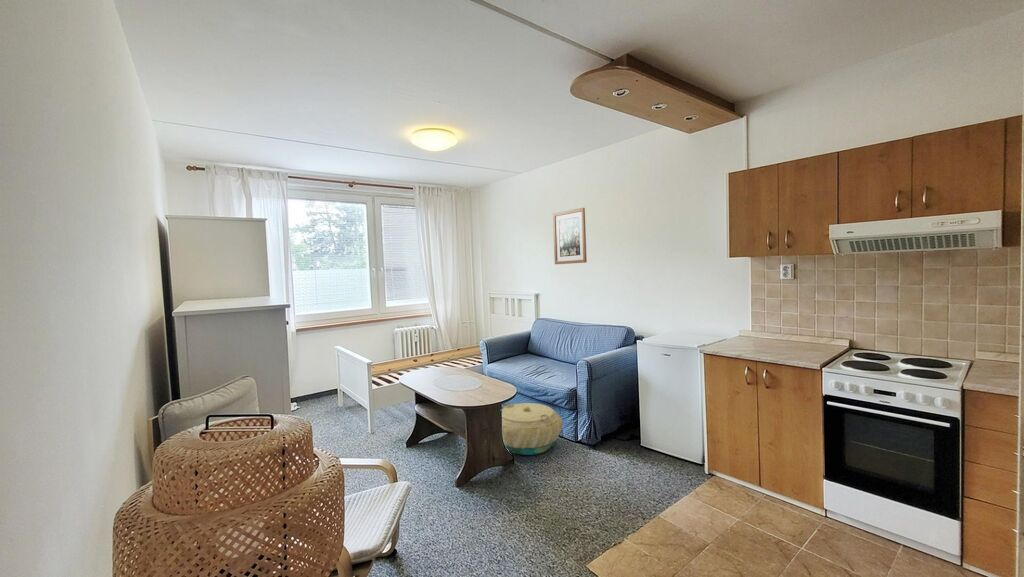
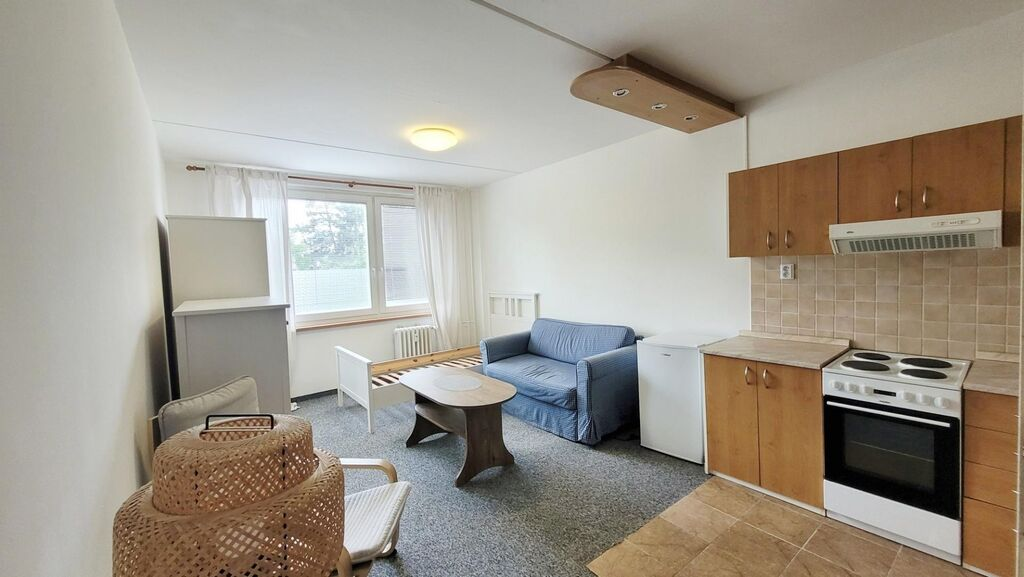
- wall art (569, 237)
- basket (527, 426)
